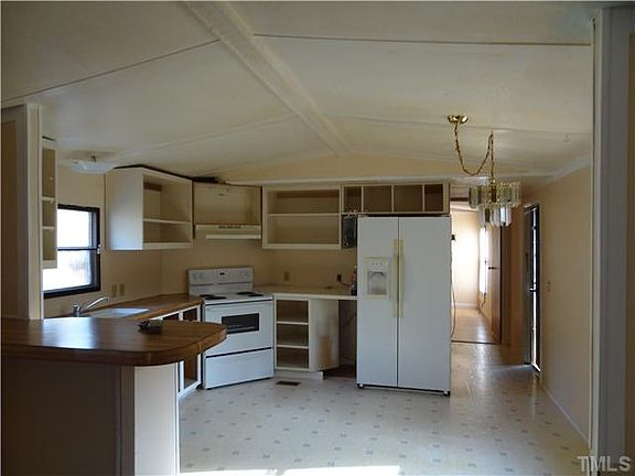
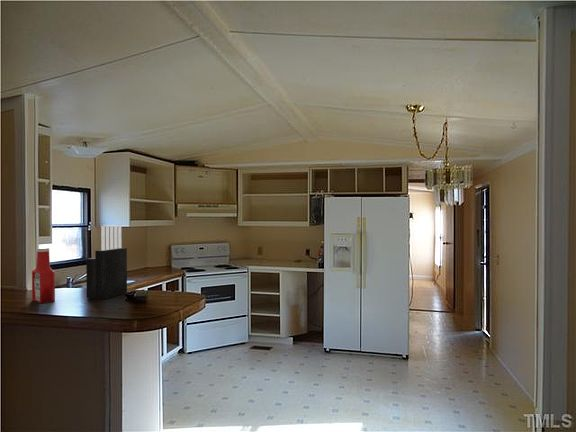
+ soap bottle (43, 274)
+ knife block (105, 260)
